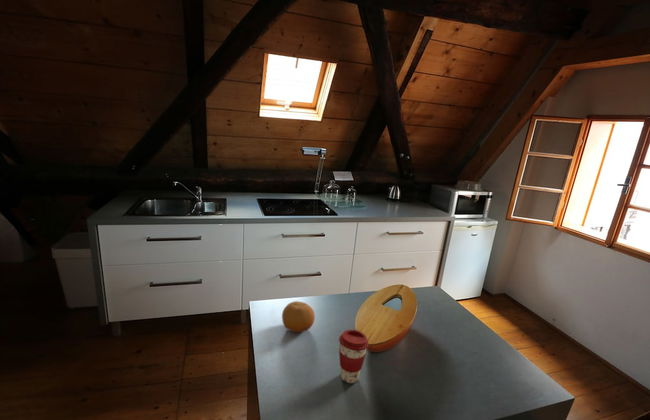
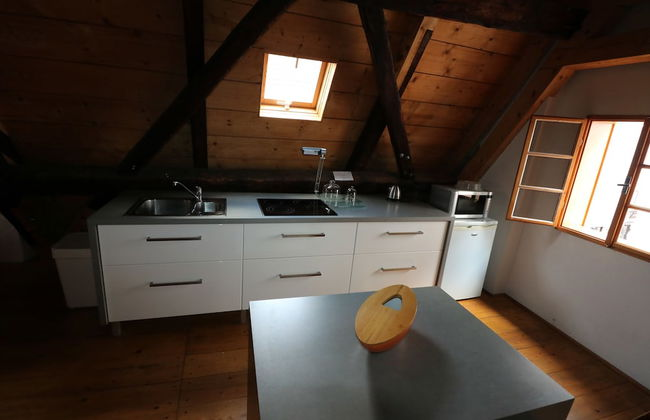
- fruit (298, 316)
- coffee cup (351, 357)
